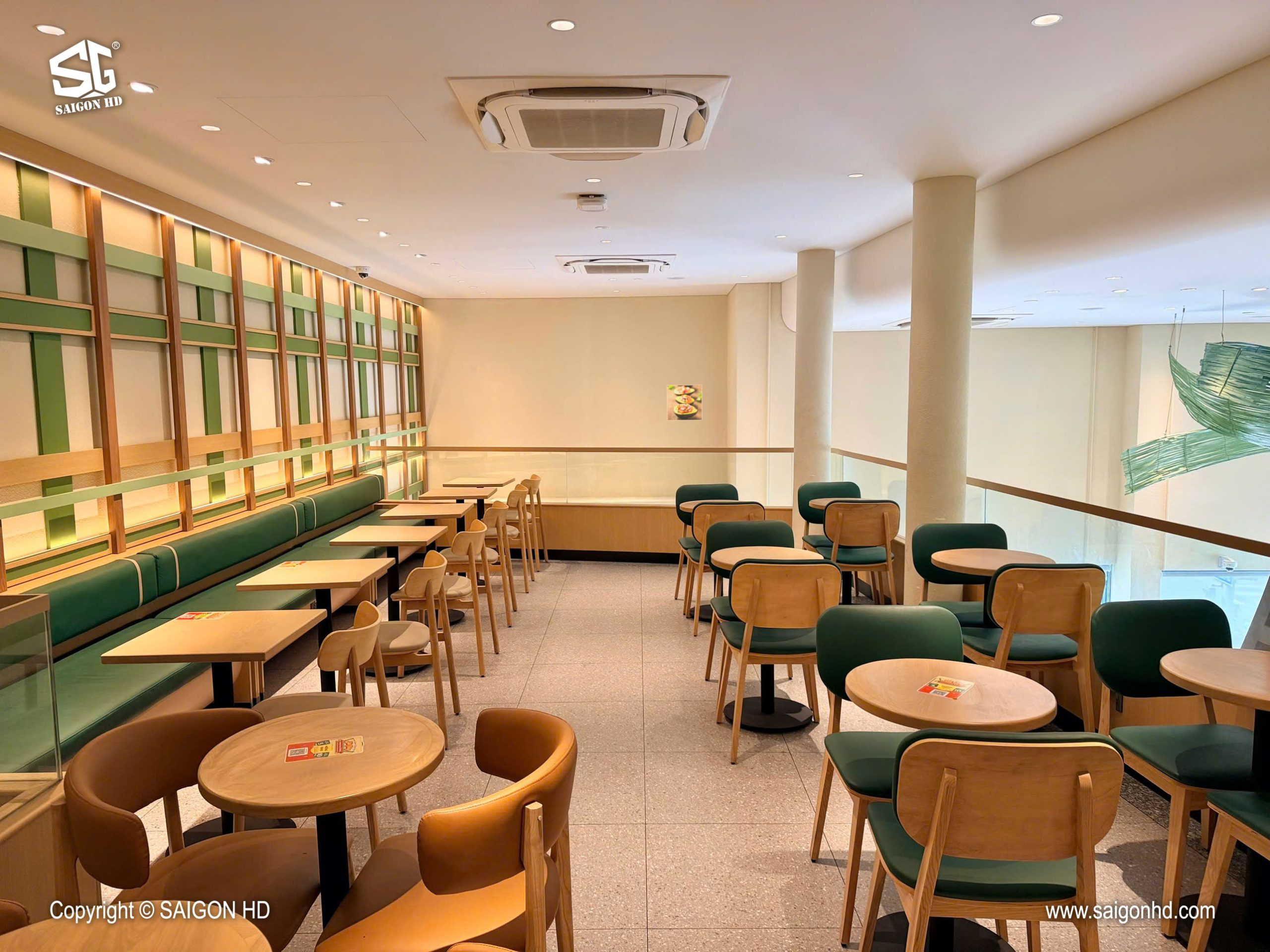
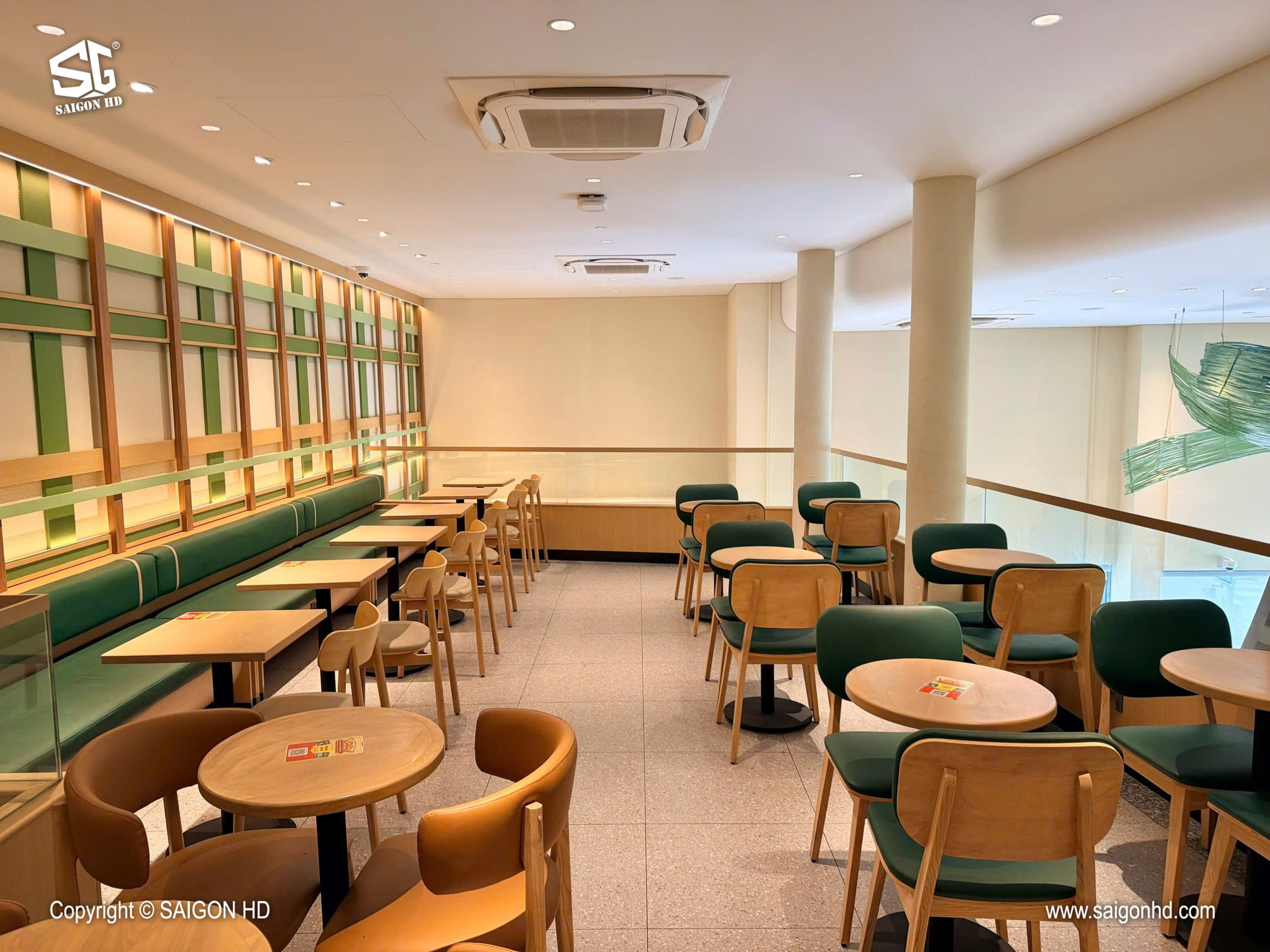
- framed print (684, 403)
